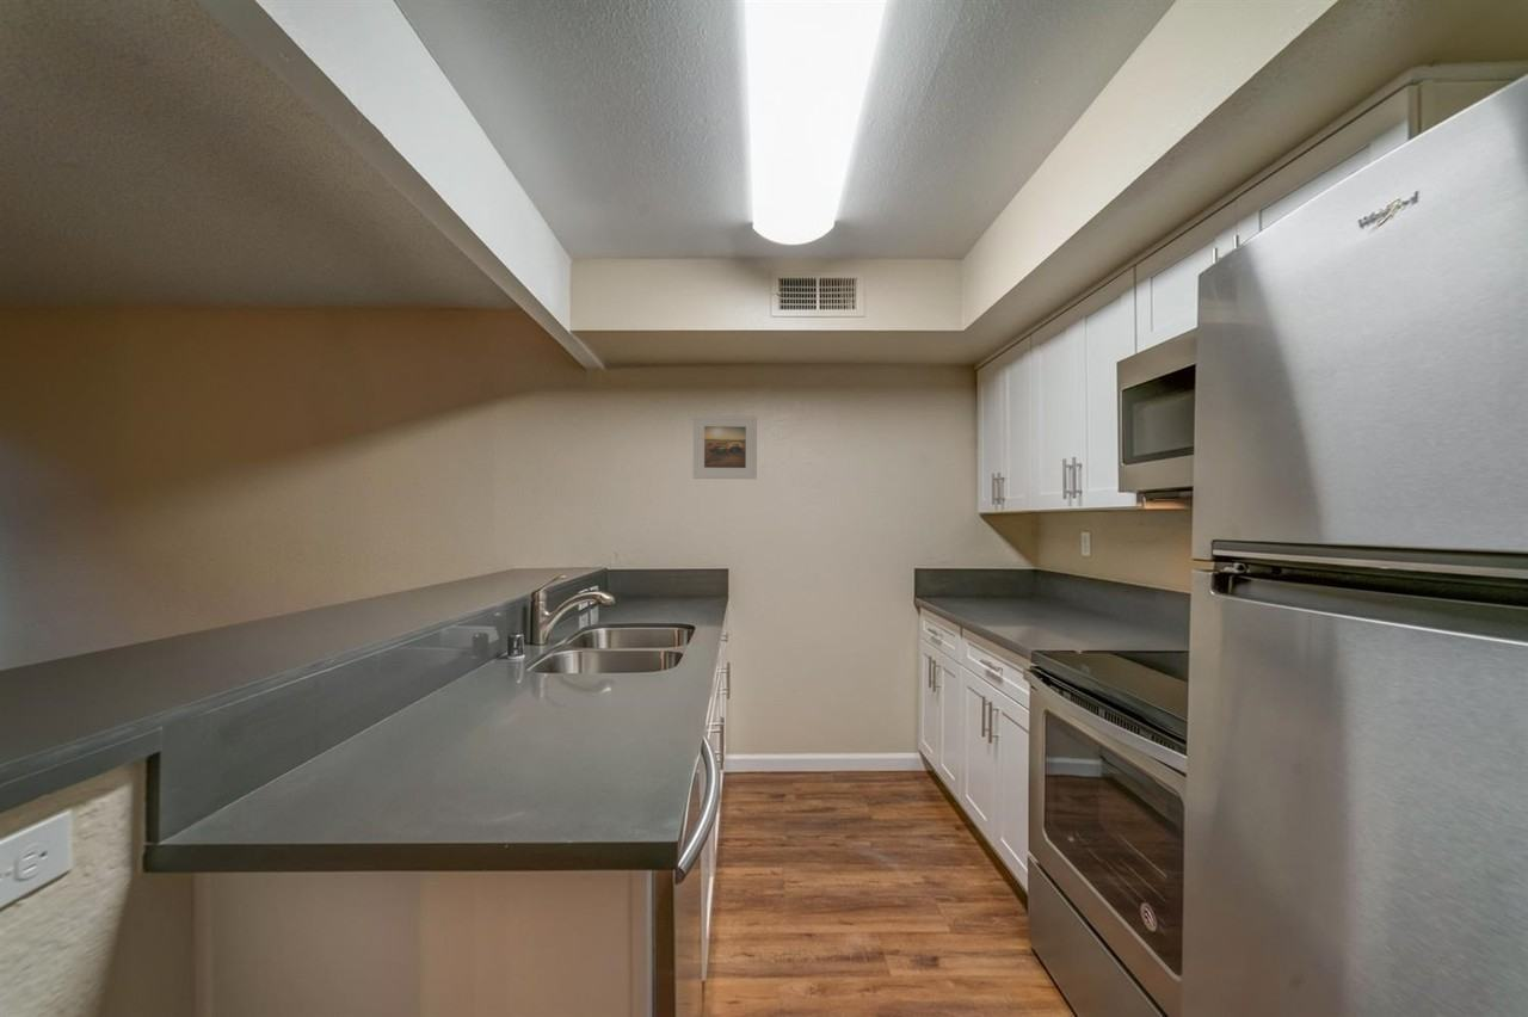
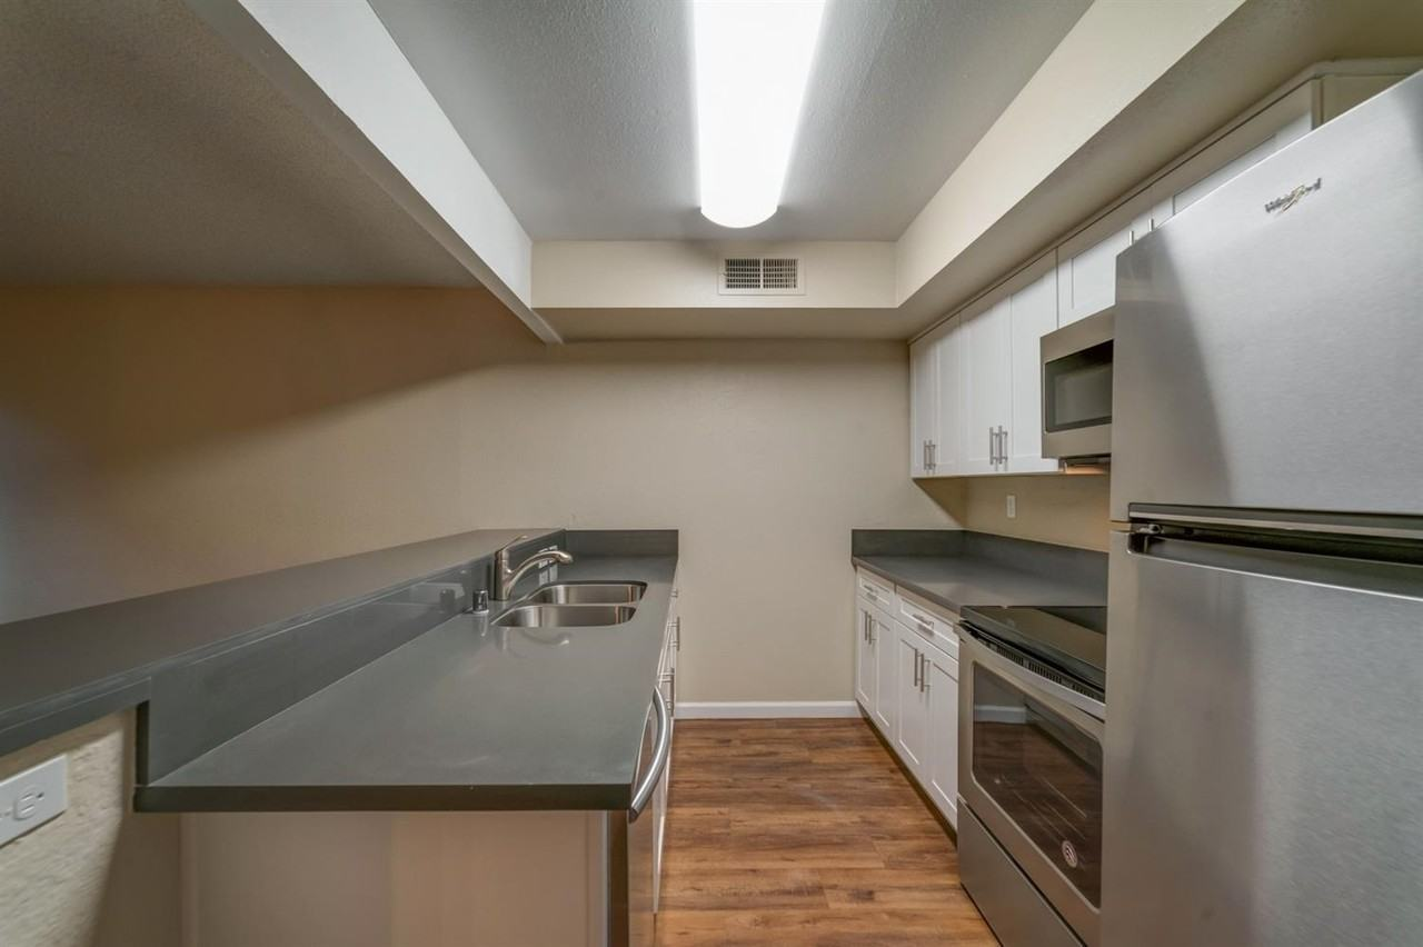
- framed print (725, 446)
